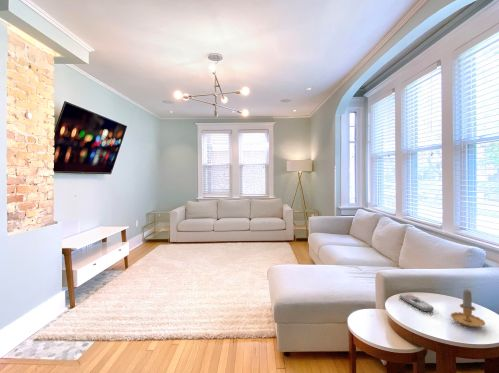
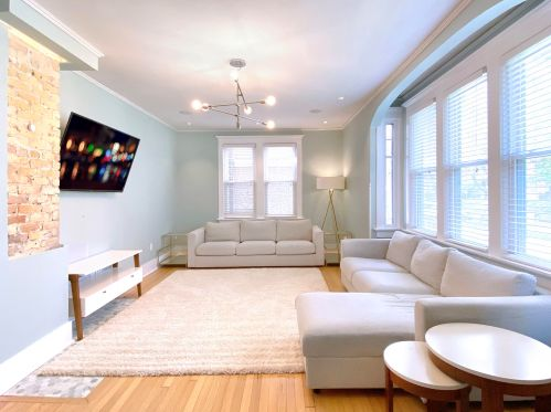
- remote control (416, 302)
- candle (467, 304)
